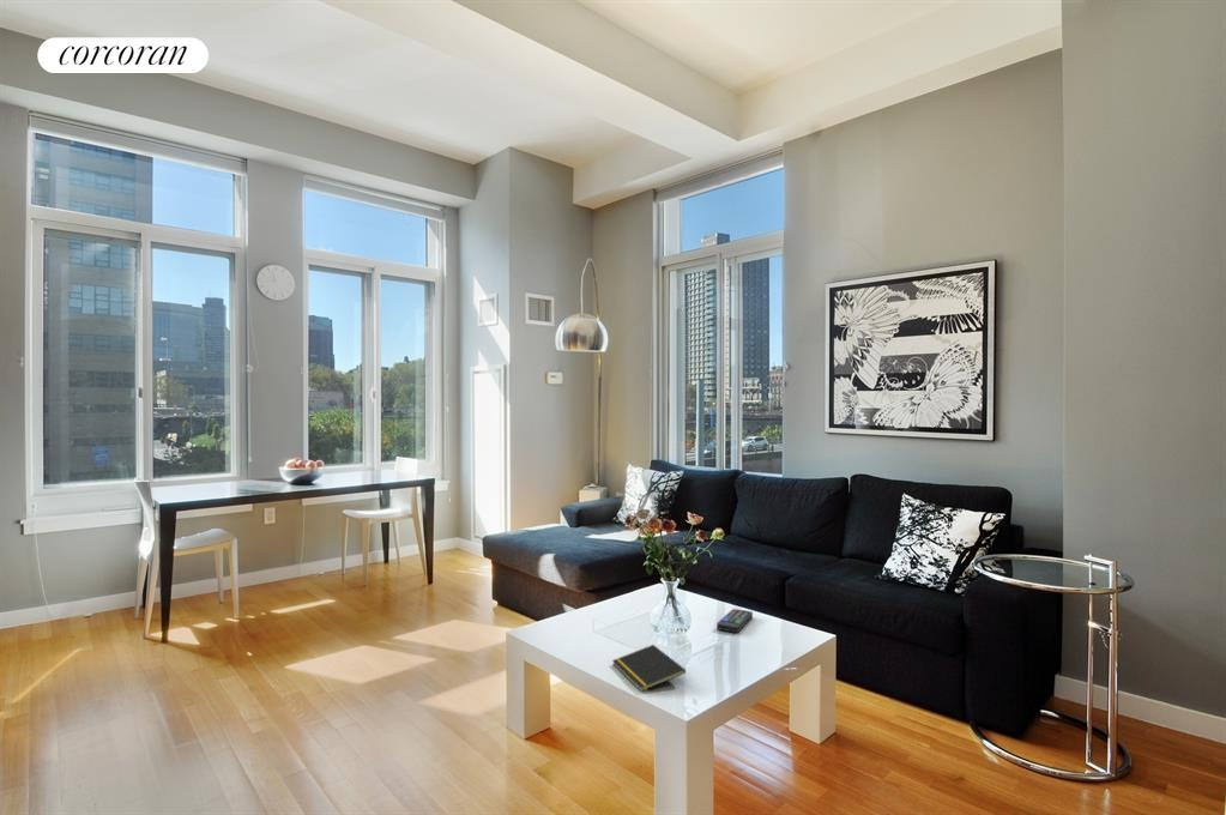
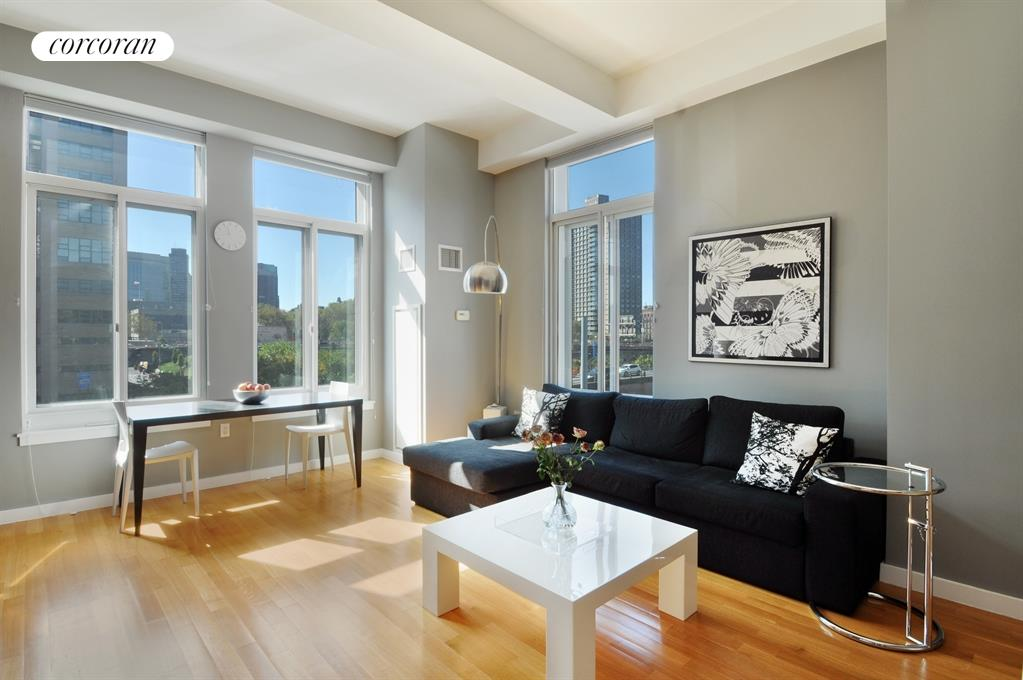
- remote control (735, 620)
- notepad (647, 666)
